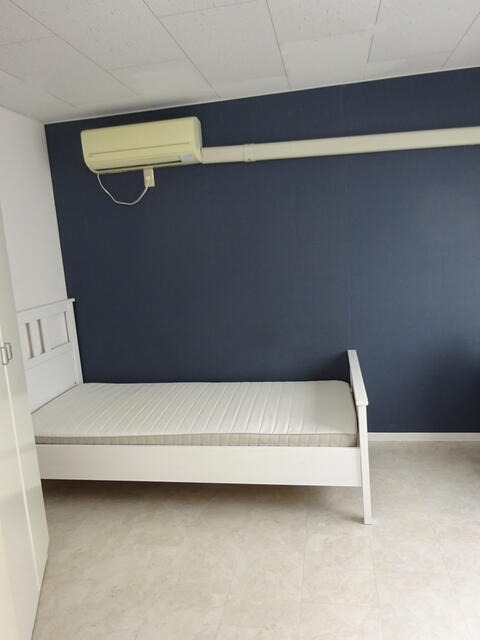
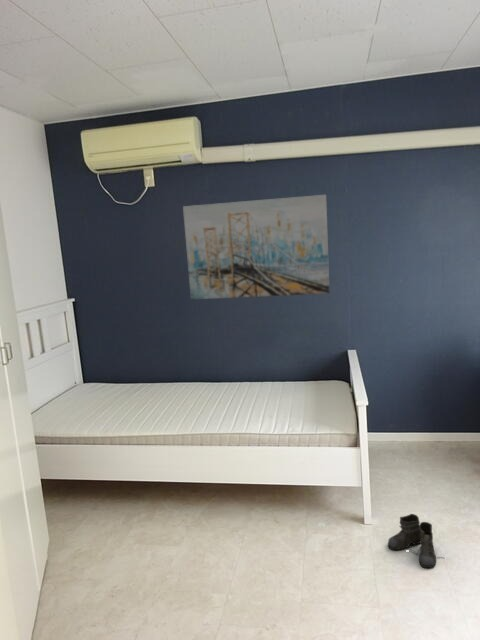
+ boots (413, 536)
+ wall art (255, 249)
